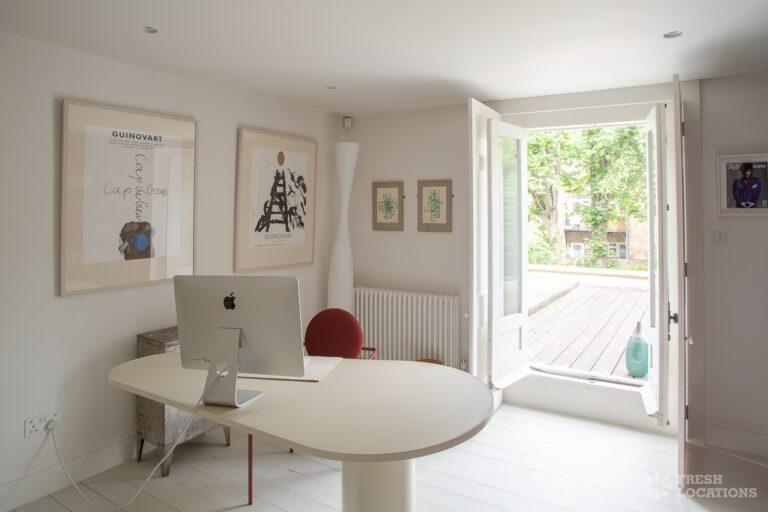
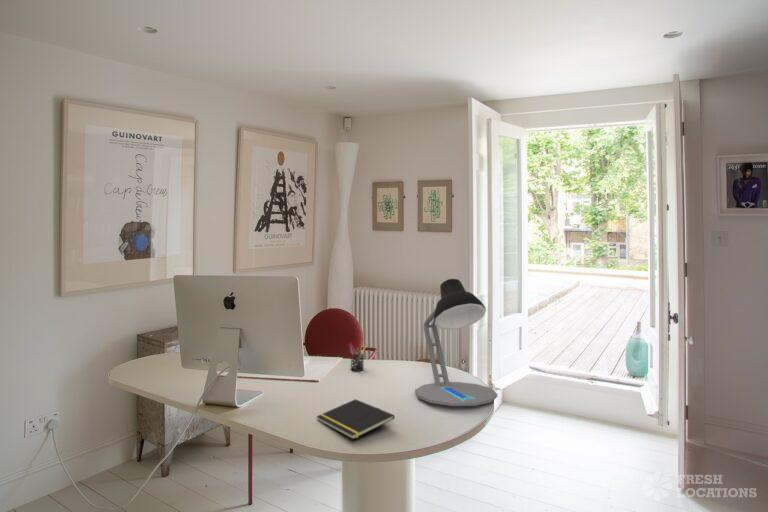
+ notepad (354, 417)
+ pen holder (356, 356)
+ desk lamp (450, 329)
